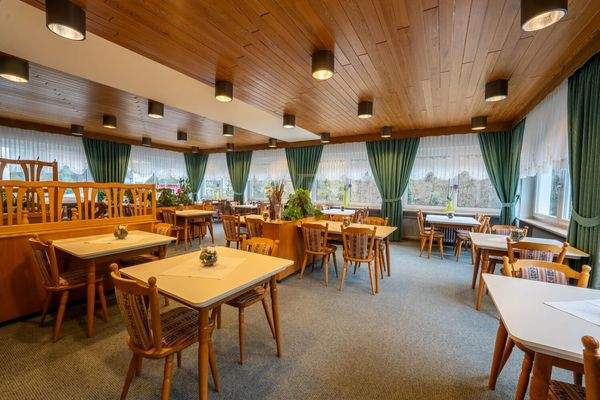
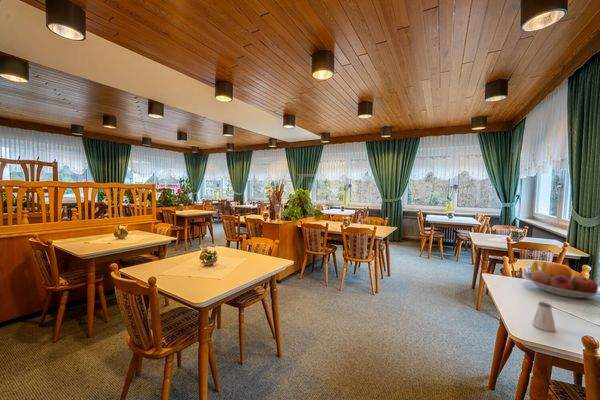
+ fruit bowl (562, 279)
+ saltshaker (544, 315)
